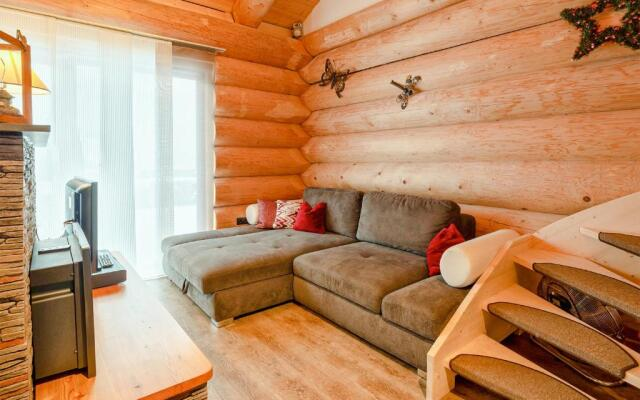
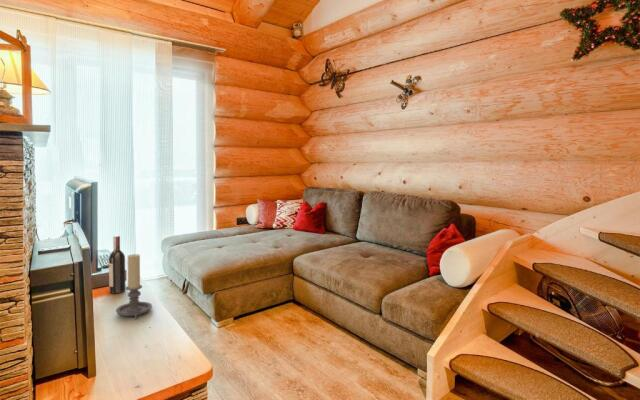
+ wine bottle (117, 263)
+ candle holder (134, 284)
